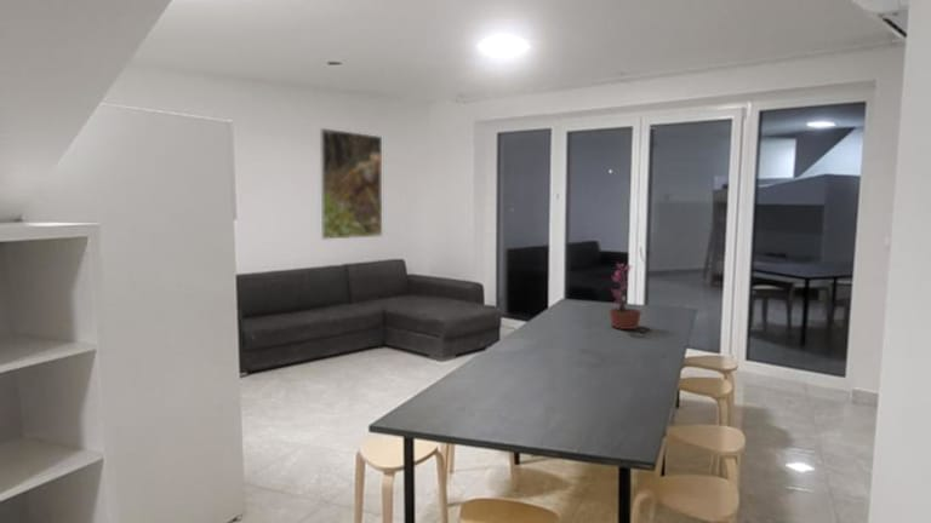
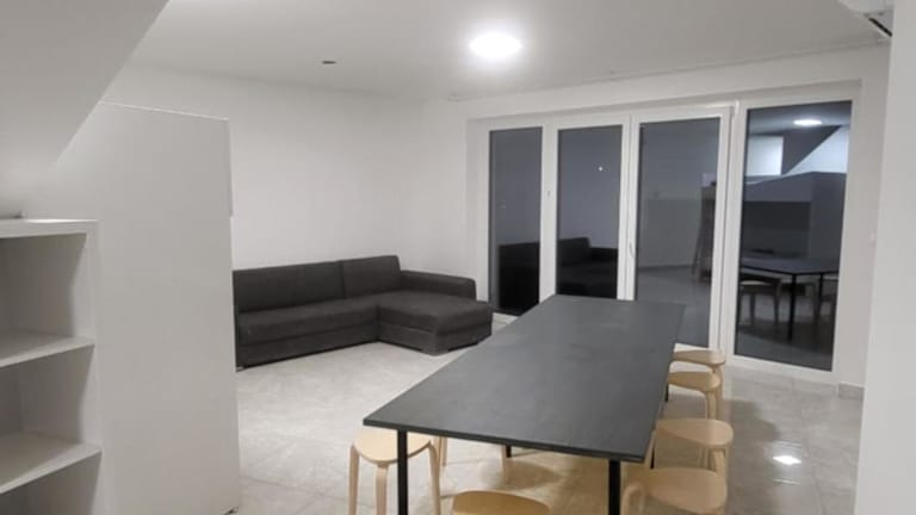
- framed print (353, 185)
- potted plant (624, 297)
